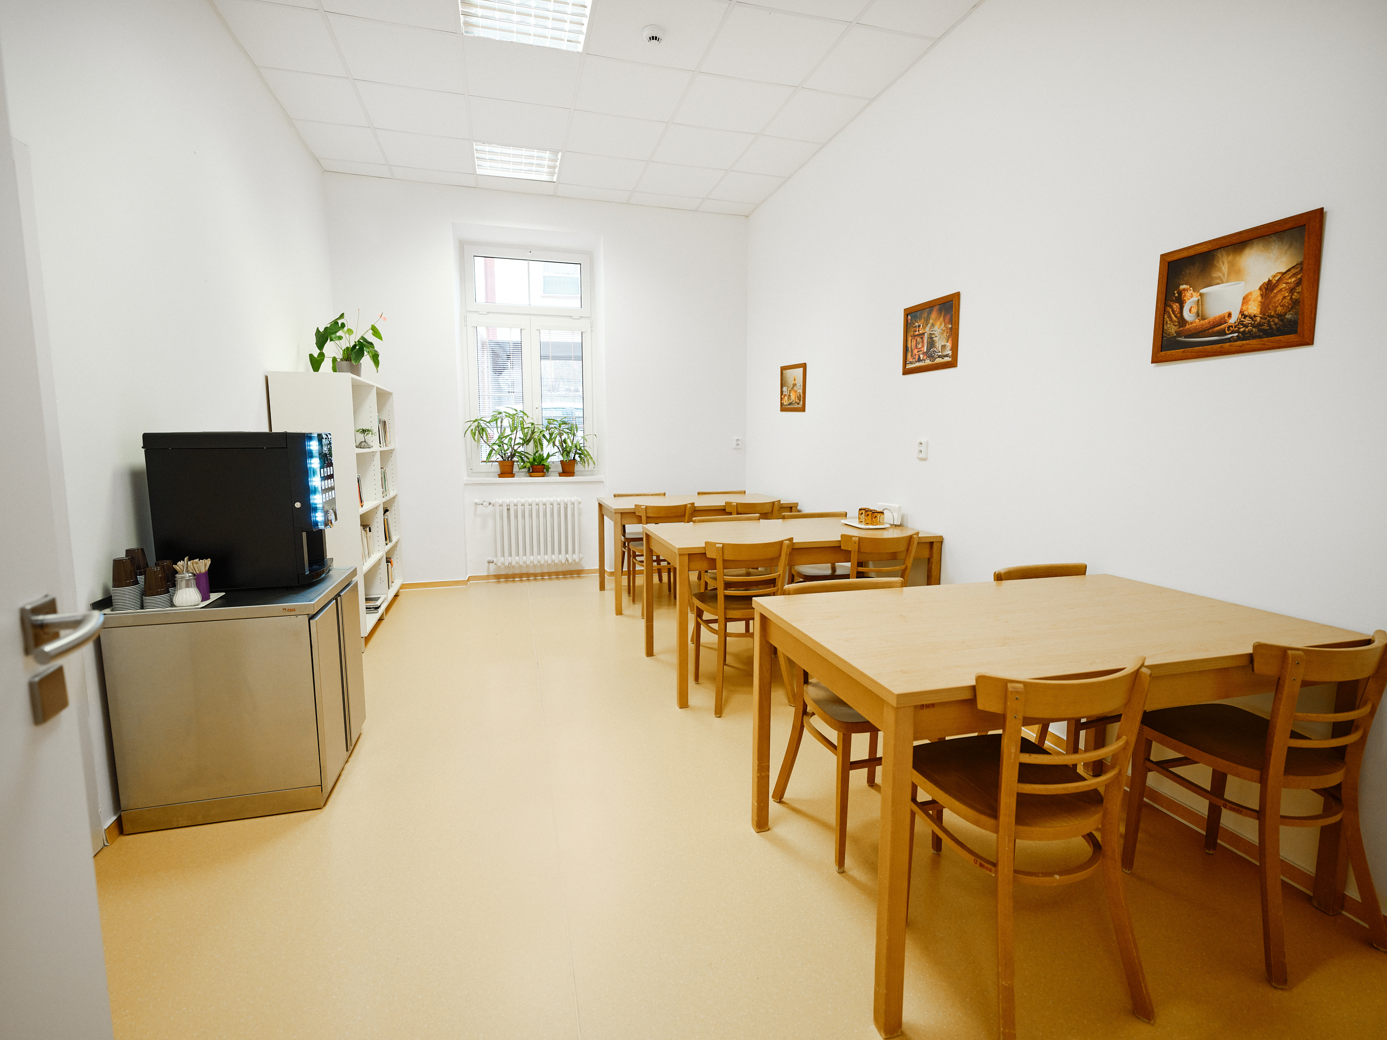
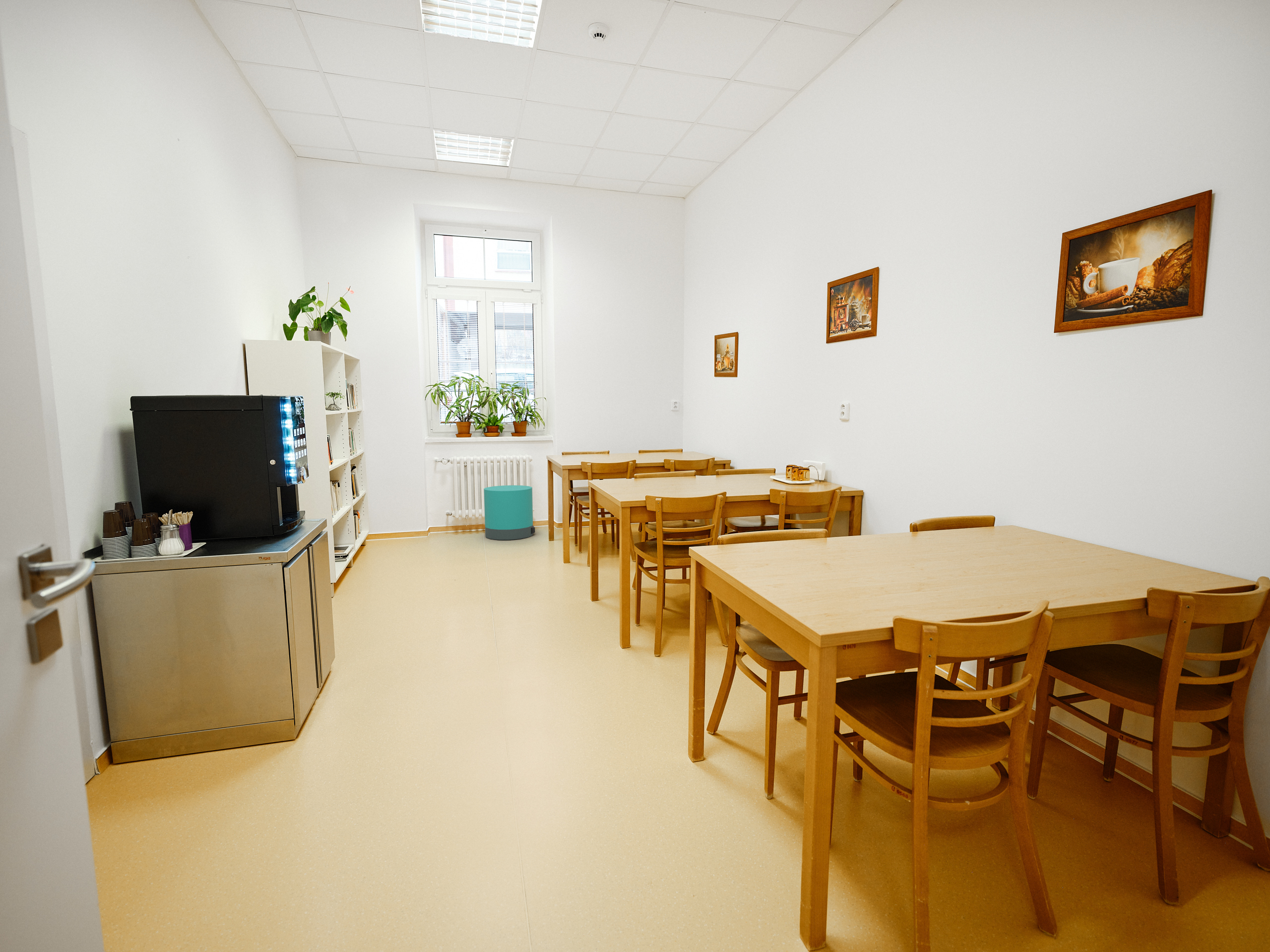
+ trash can (509, 511)
